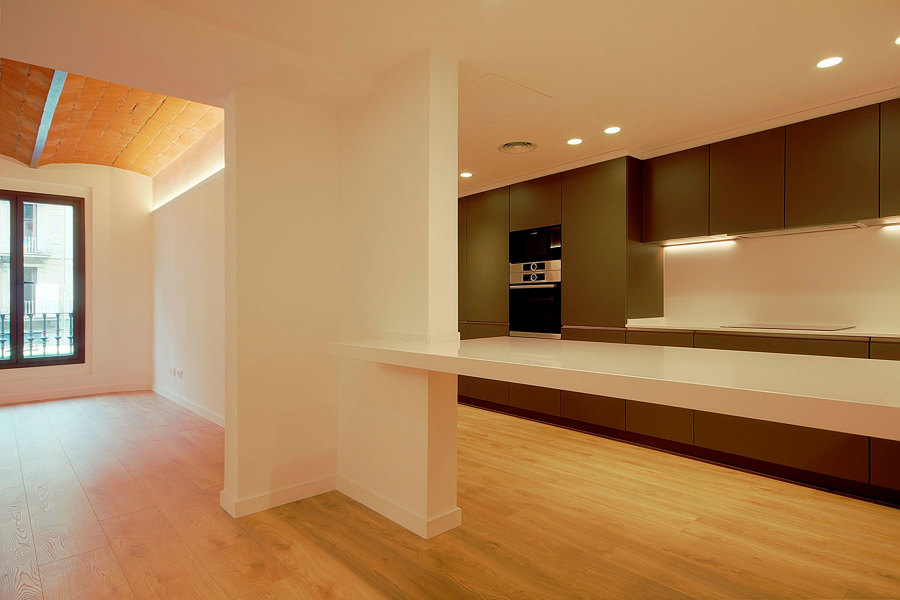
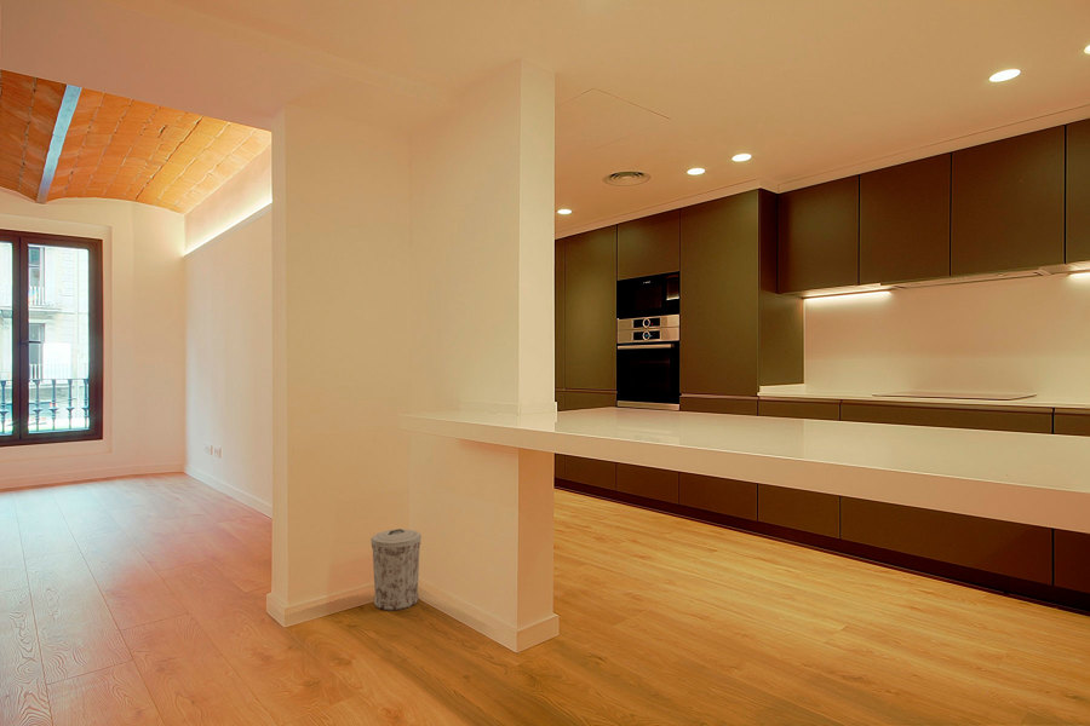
+ trash can (396, 565)
